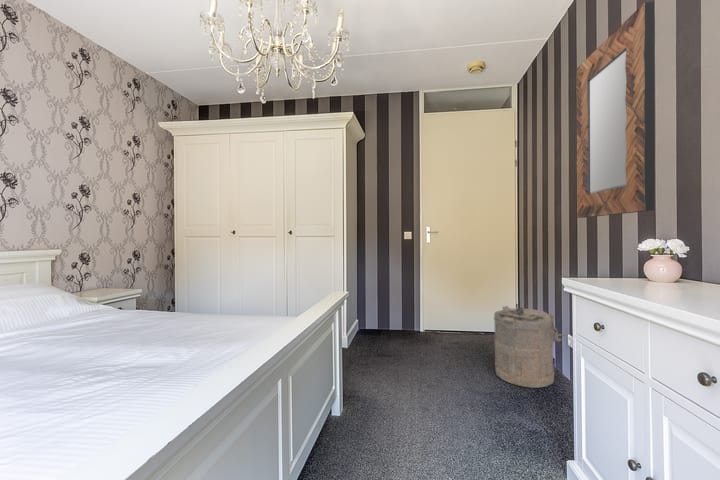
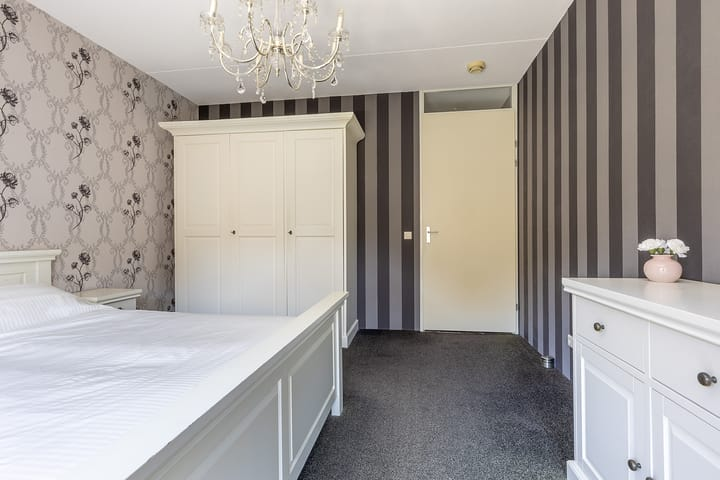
- home mirror (608, 128)
- laundry hamper (522, 341)
